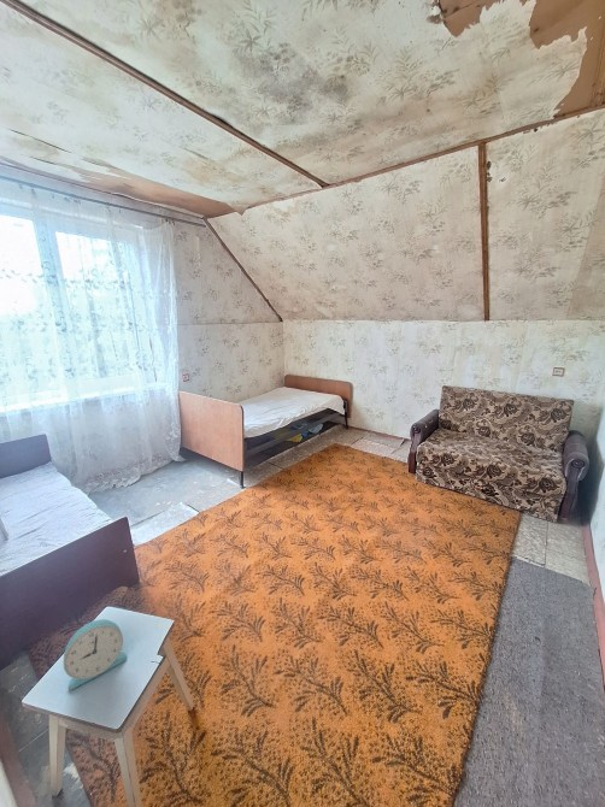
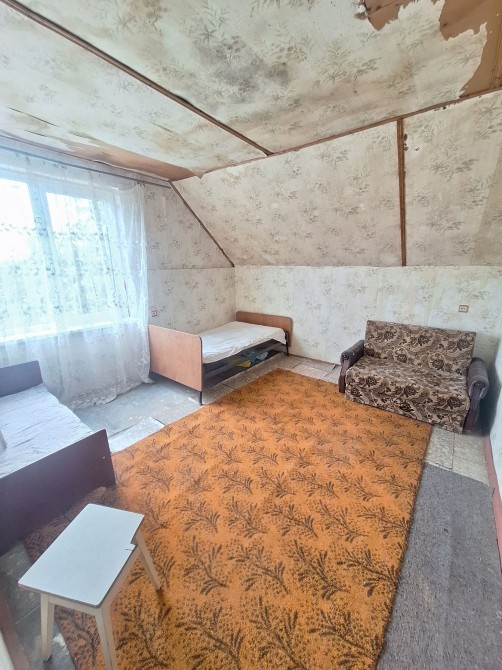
- alarm clock (93, 644)
